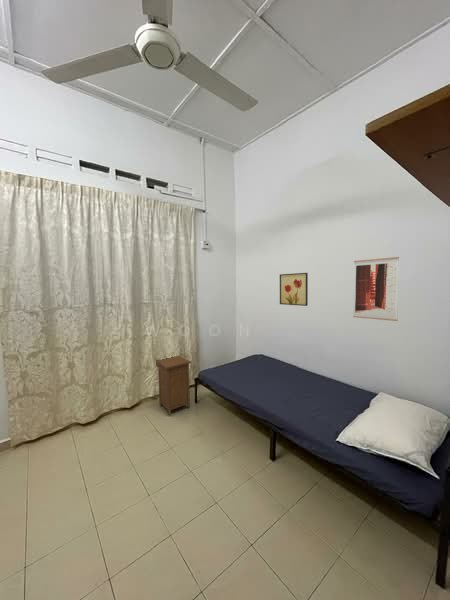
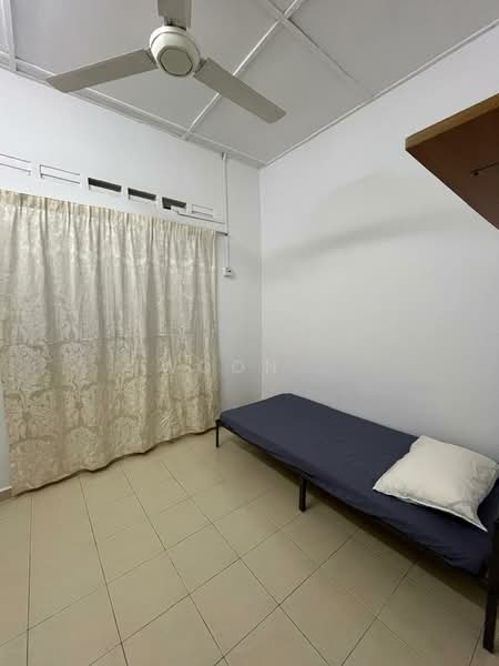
- wall art (374, 289)
- nightstand (171, 382)
- wall art (293, 289)
